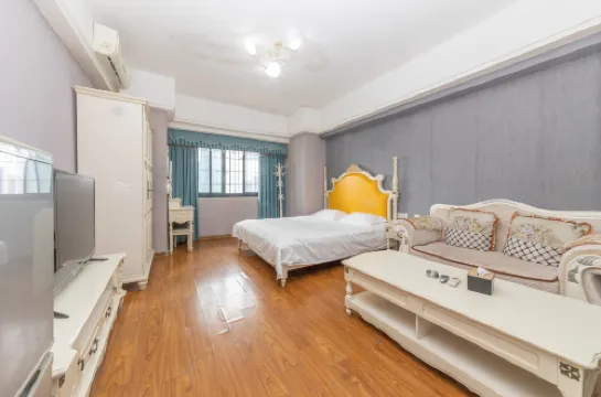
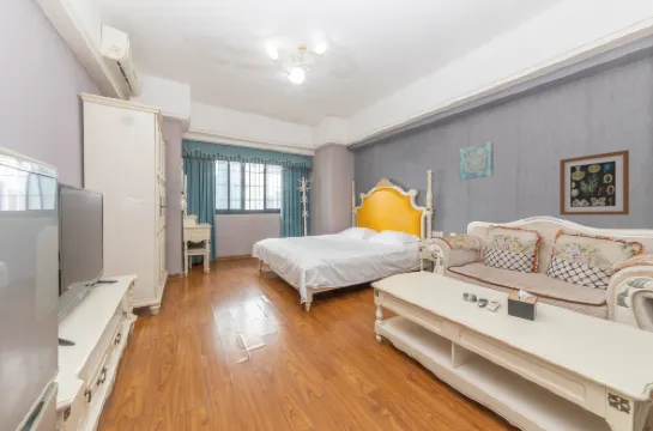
+ wall art (591, 184)
+ wall art (474, 162)
